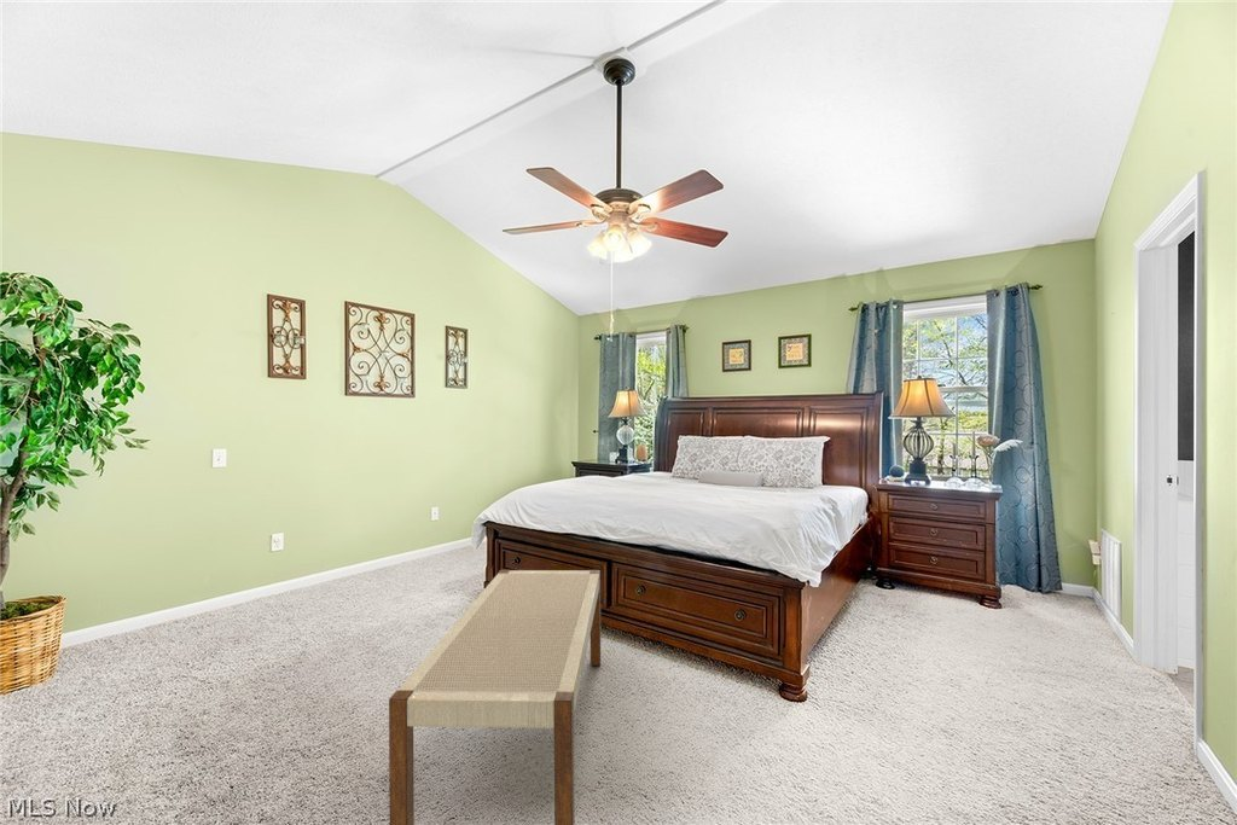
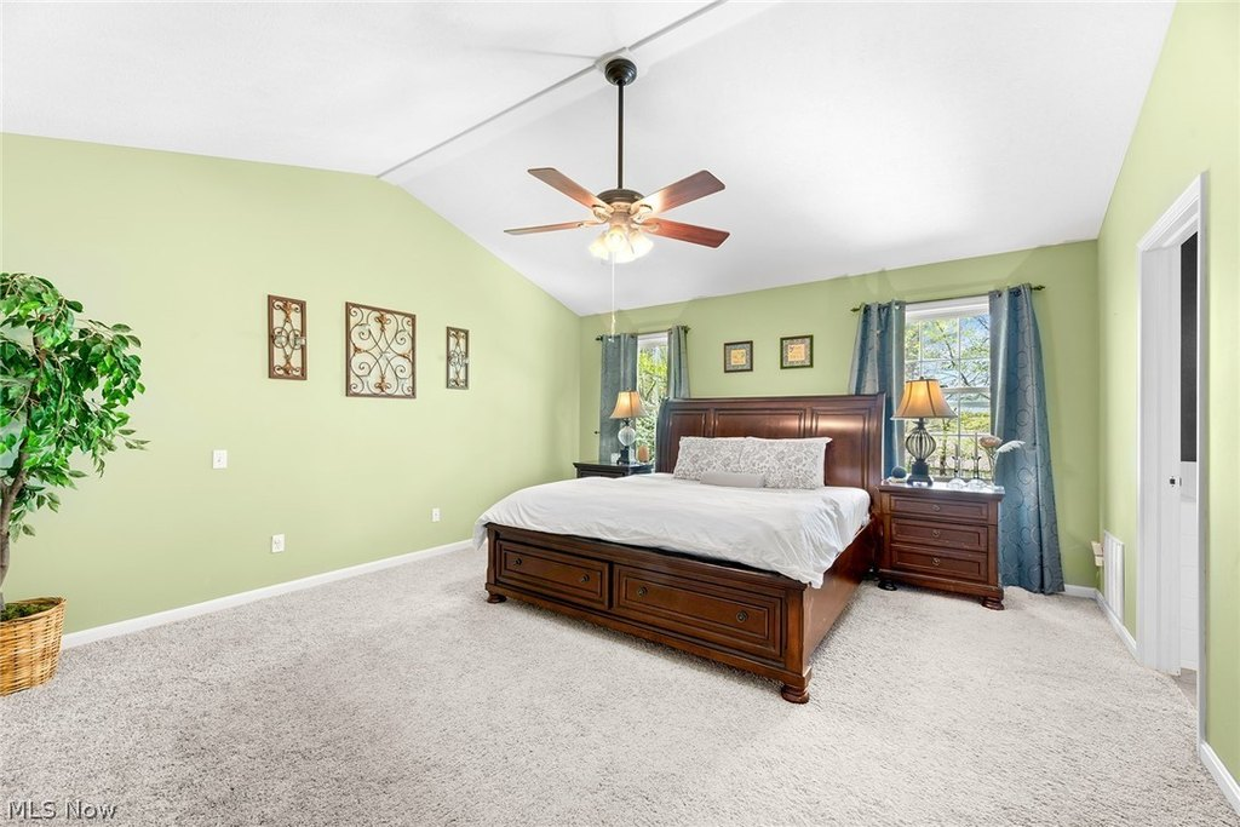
- bench (525, 674)
